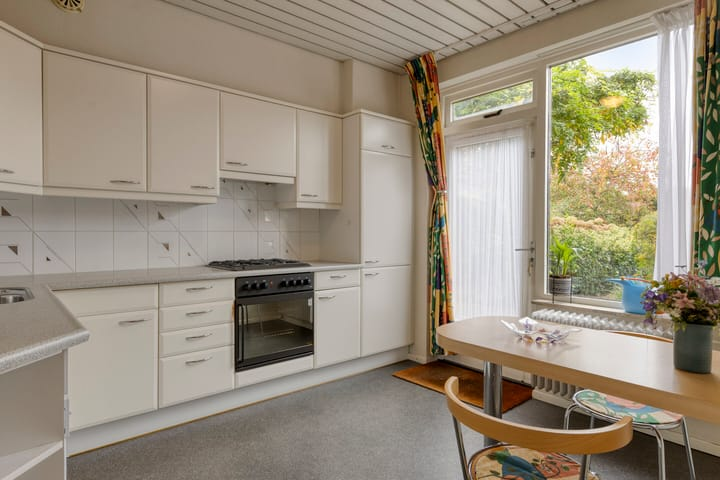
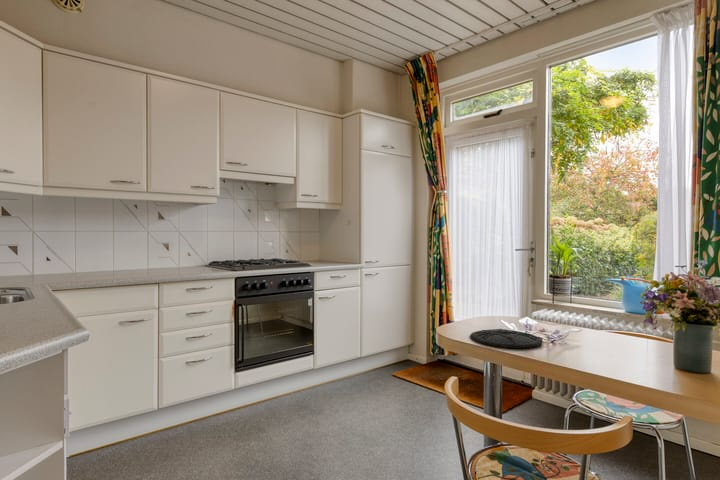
+ plate (505, 334)
